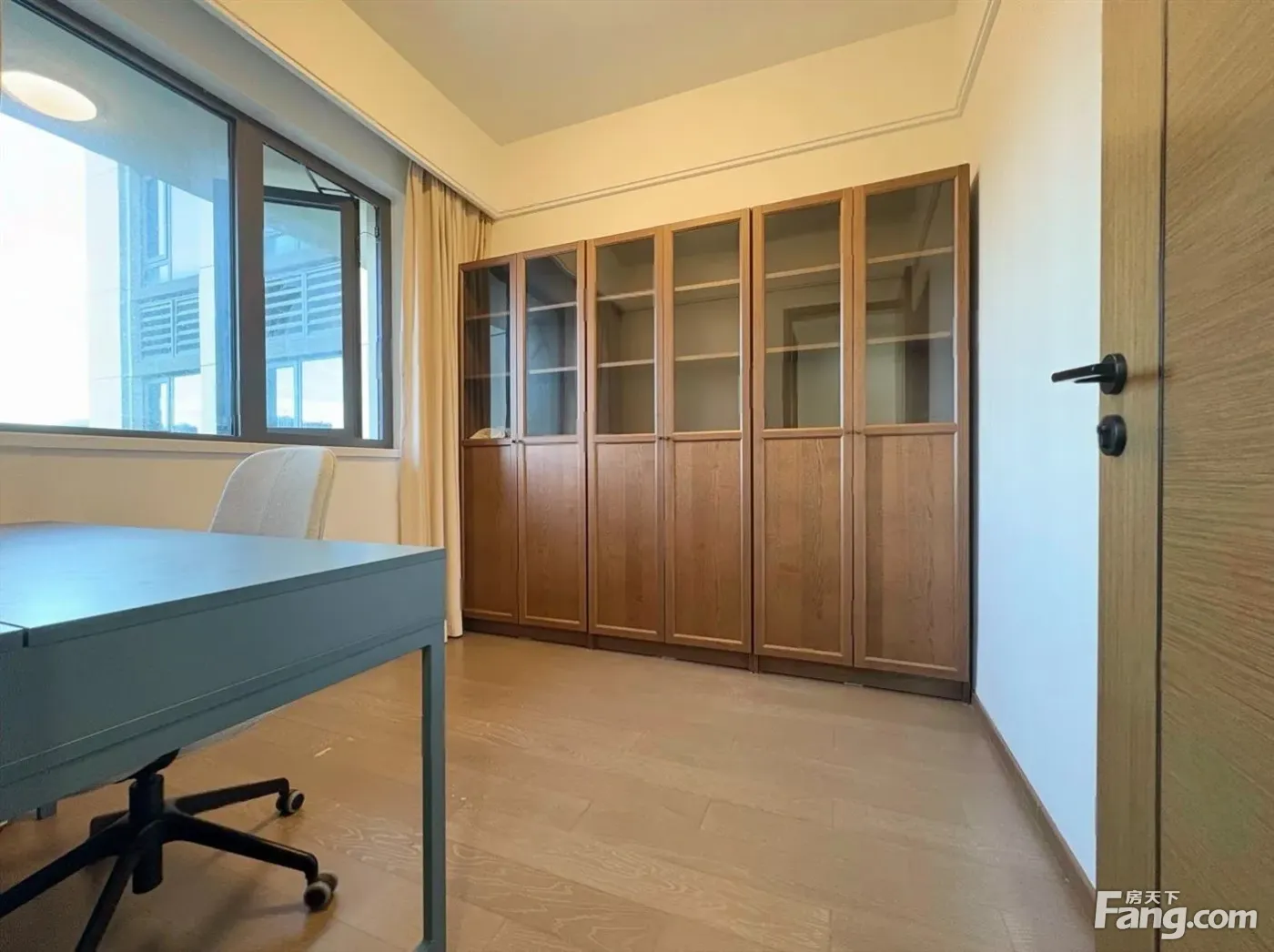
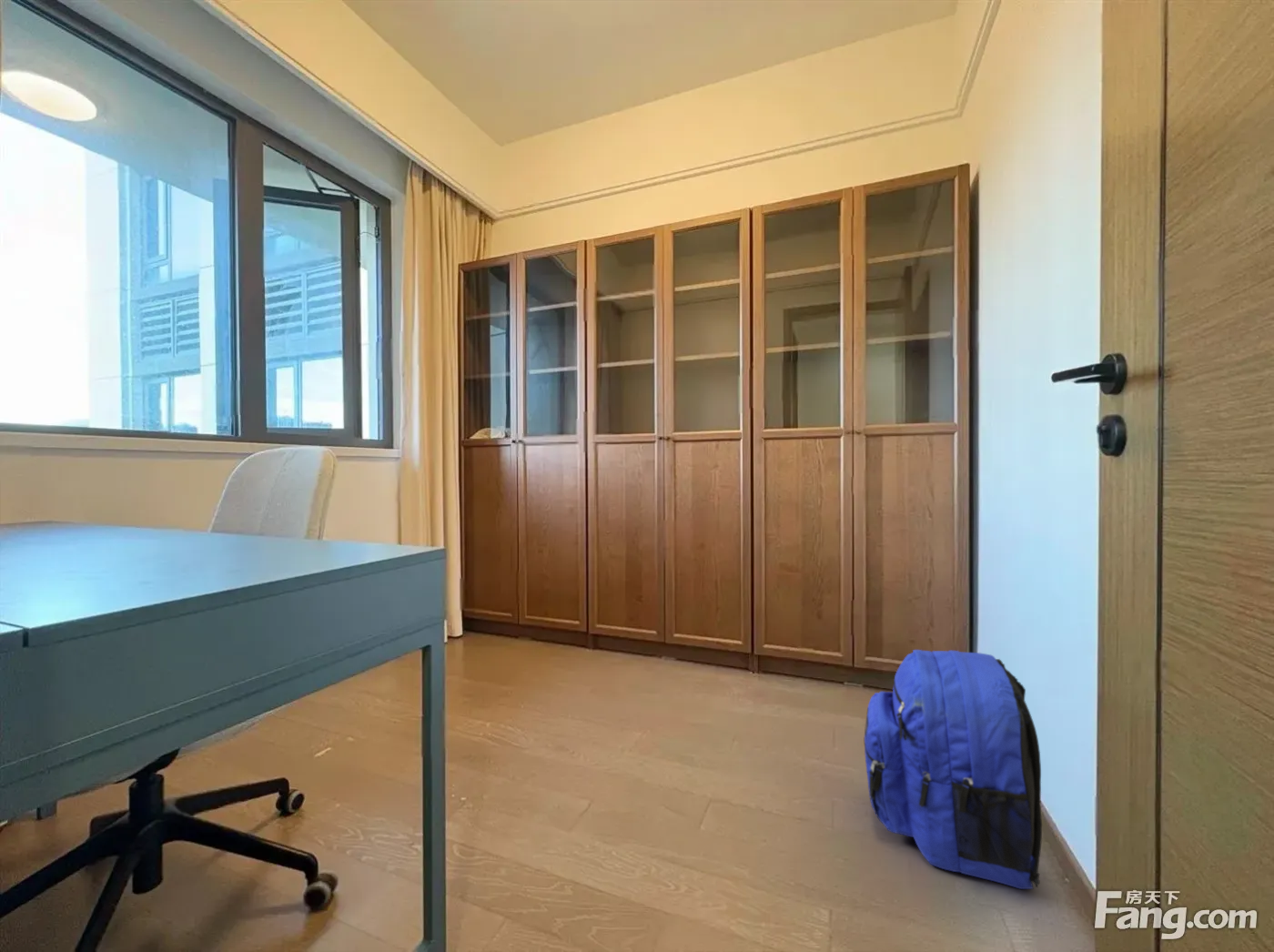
+ backpack (946, 744)
